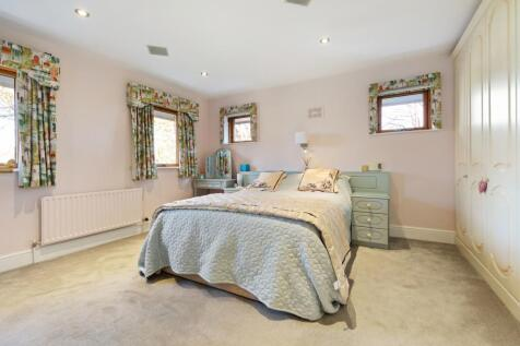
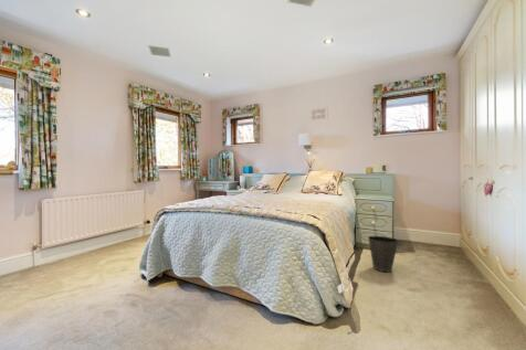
+ waste basket (382, 253)
